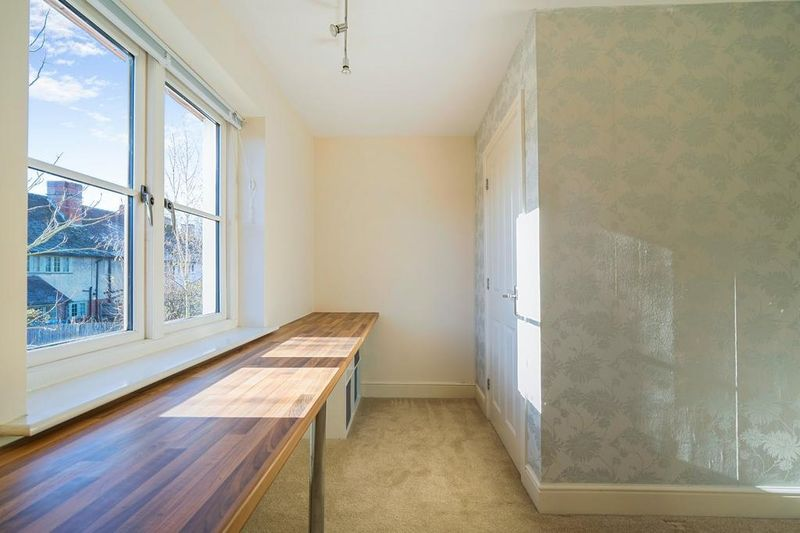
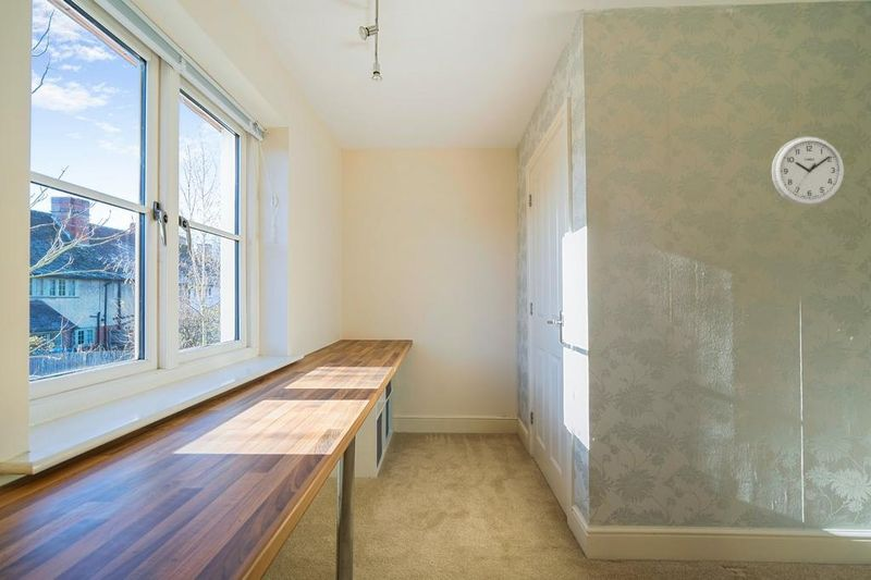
+ wall clock (808, 170)
